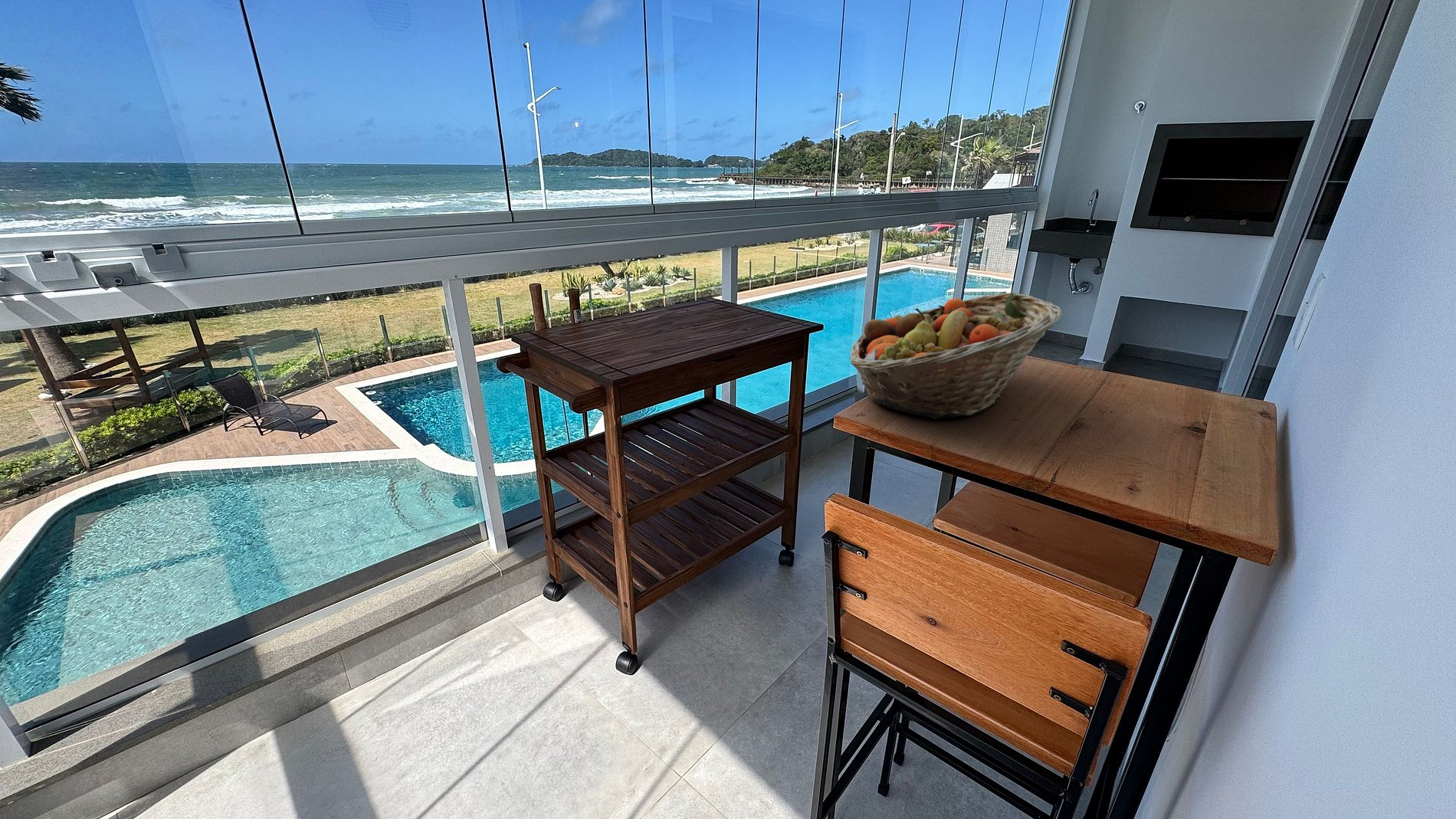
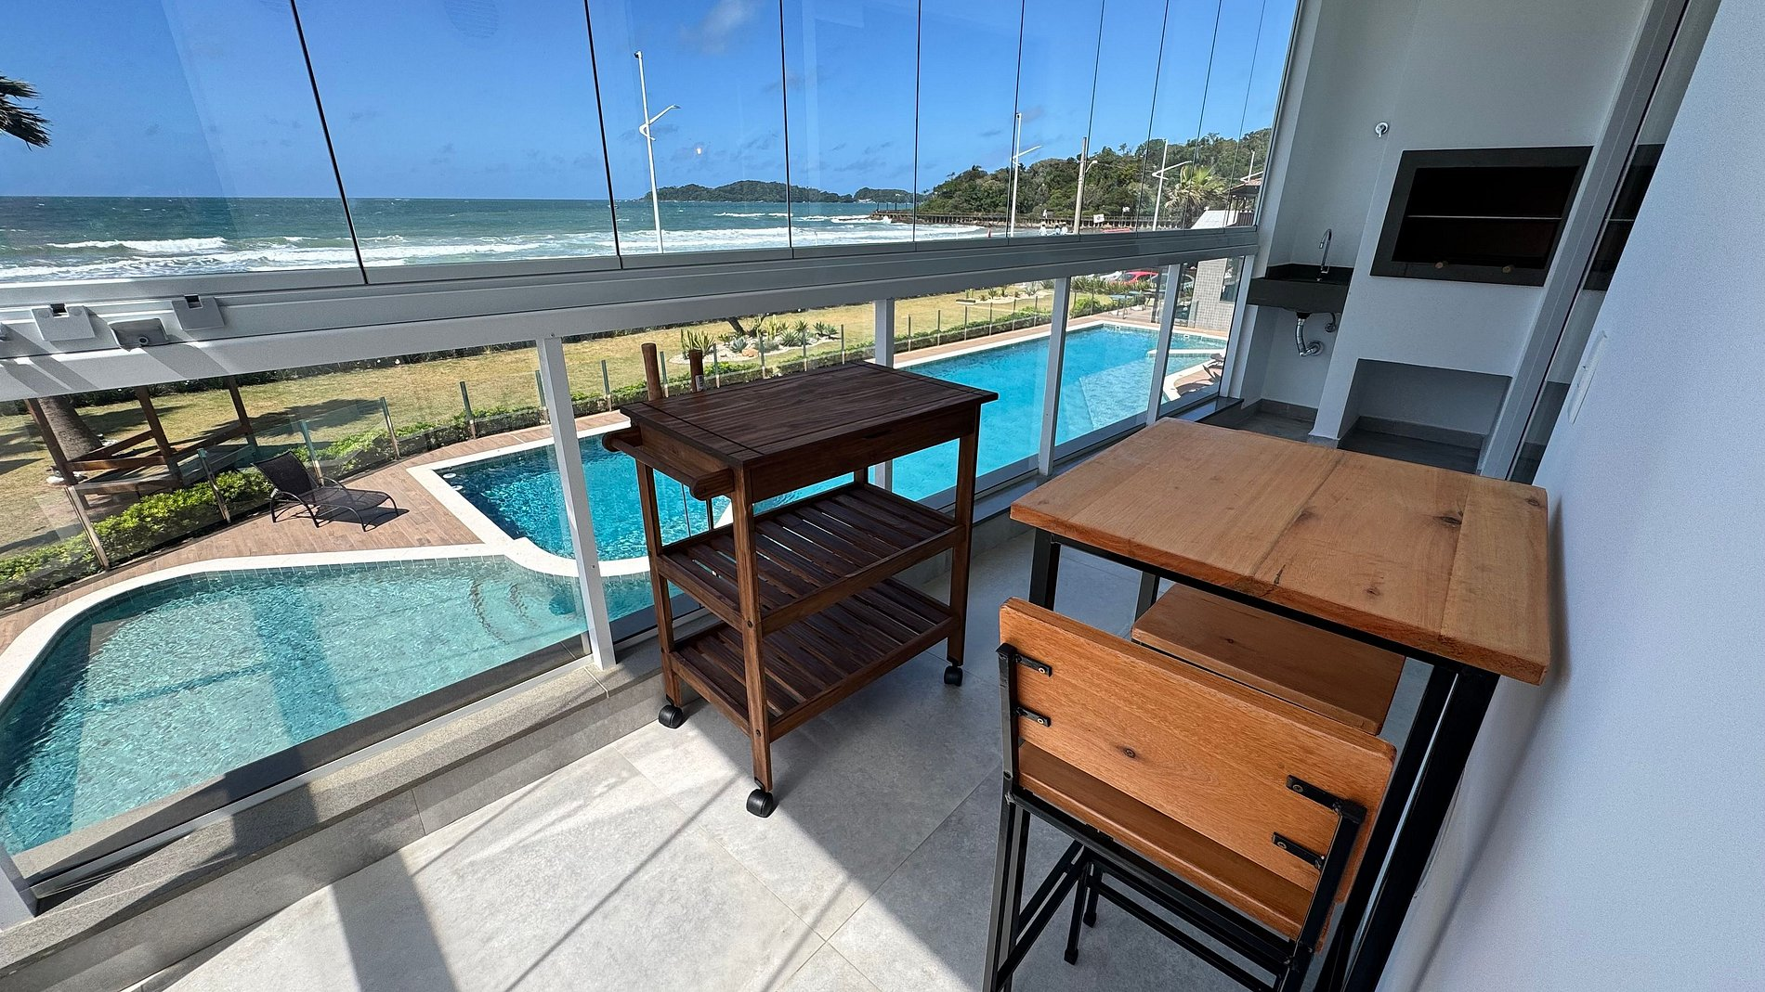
- fruit basket (944, 346)
